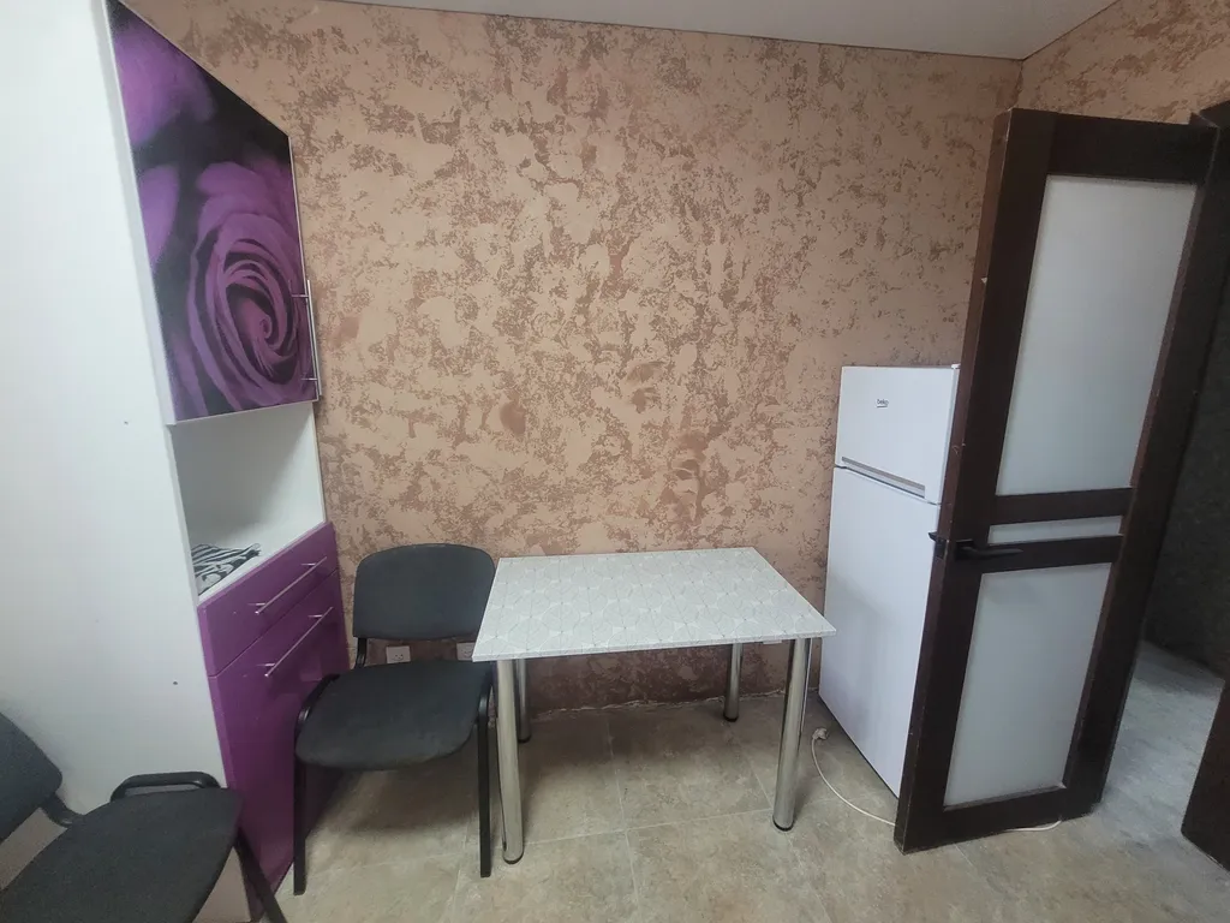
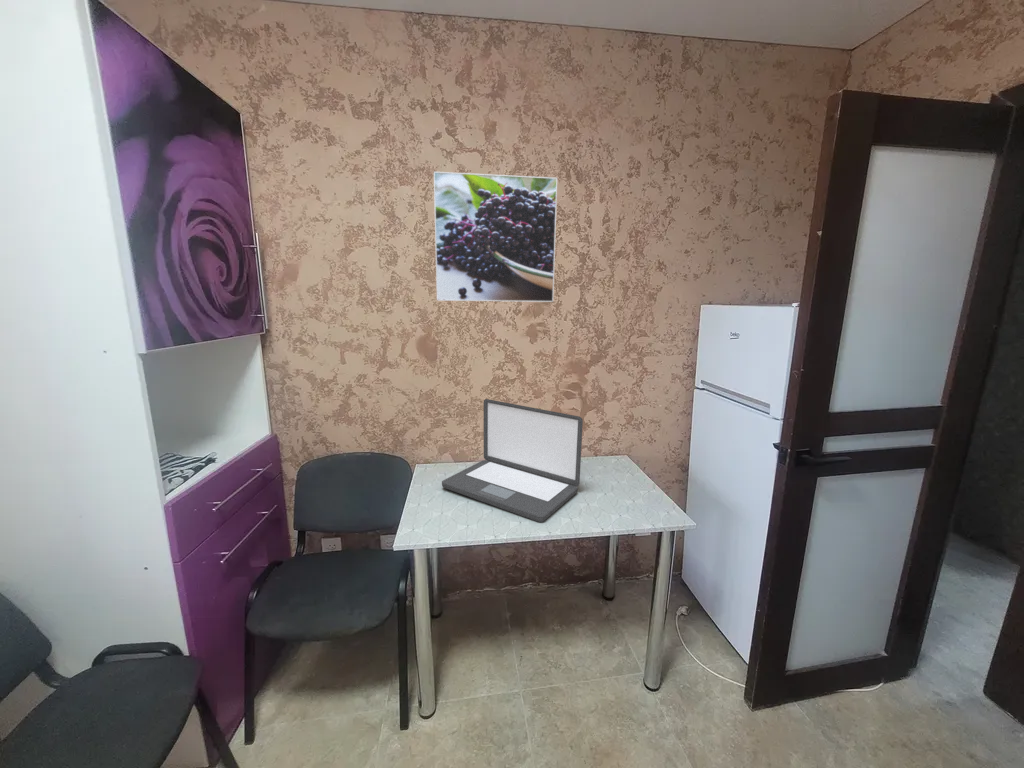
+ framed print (496, 240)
+ laptop (510, 453)
